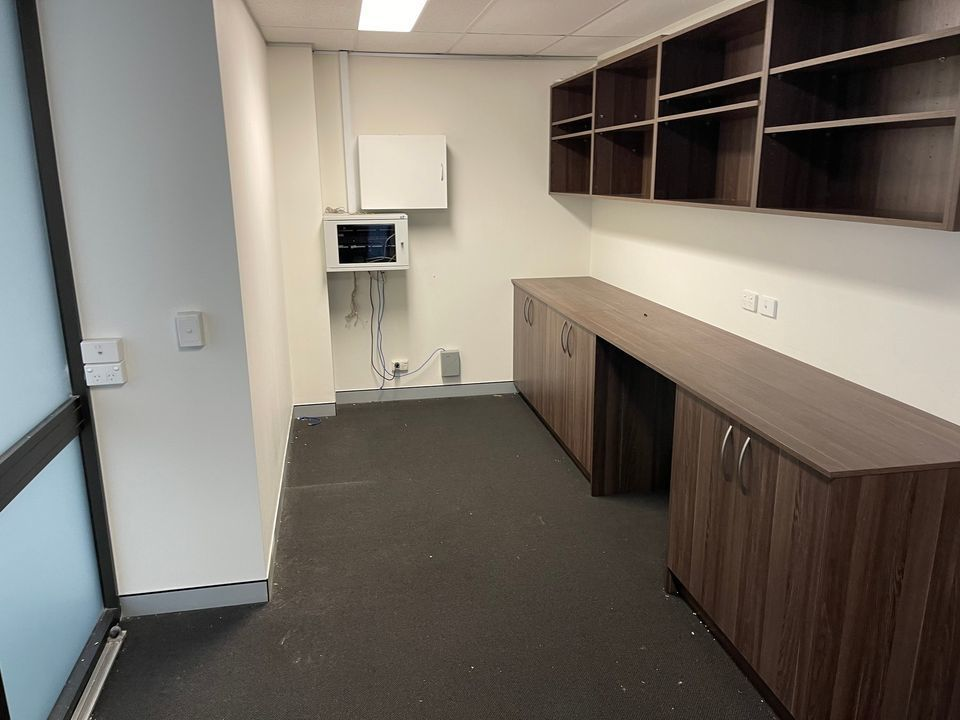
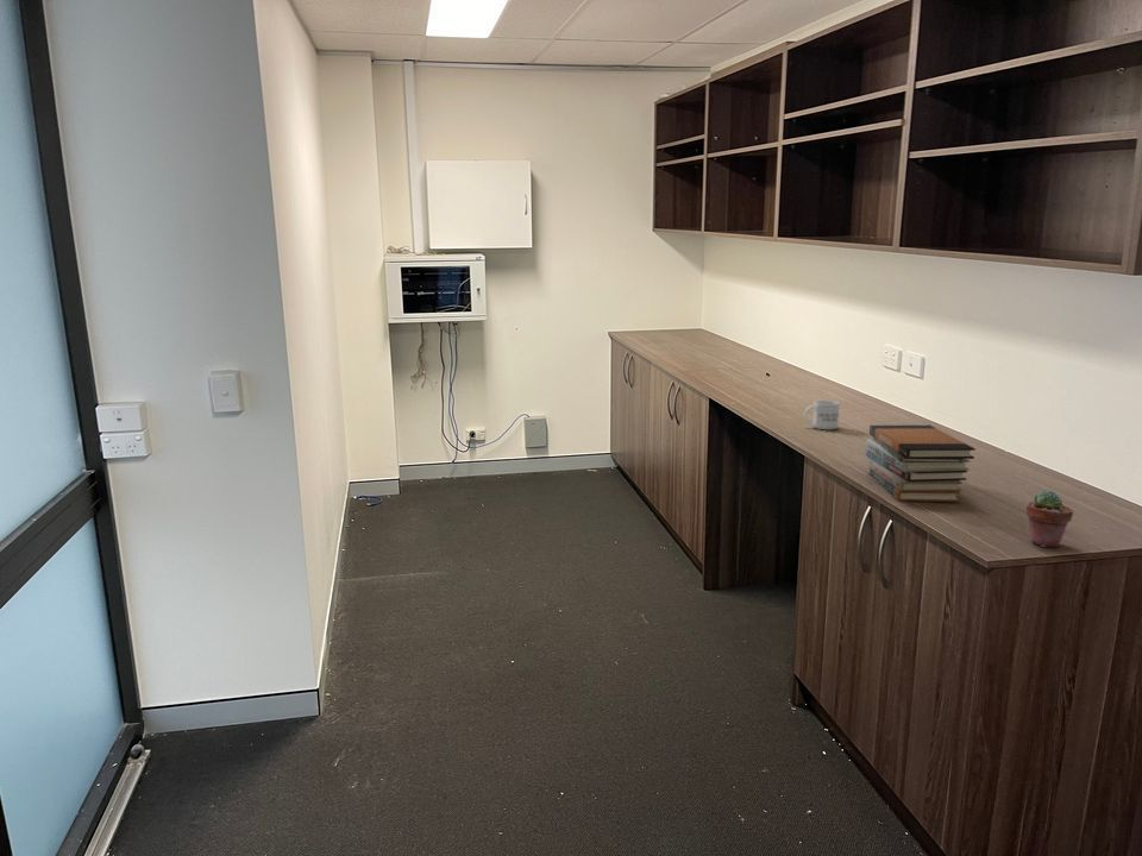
+ potted succulent (1048, 516)
+ book stack (915, 460)
+ mug (821, 415)
